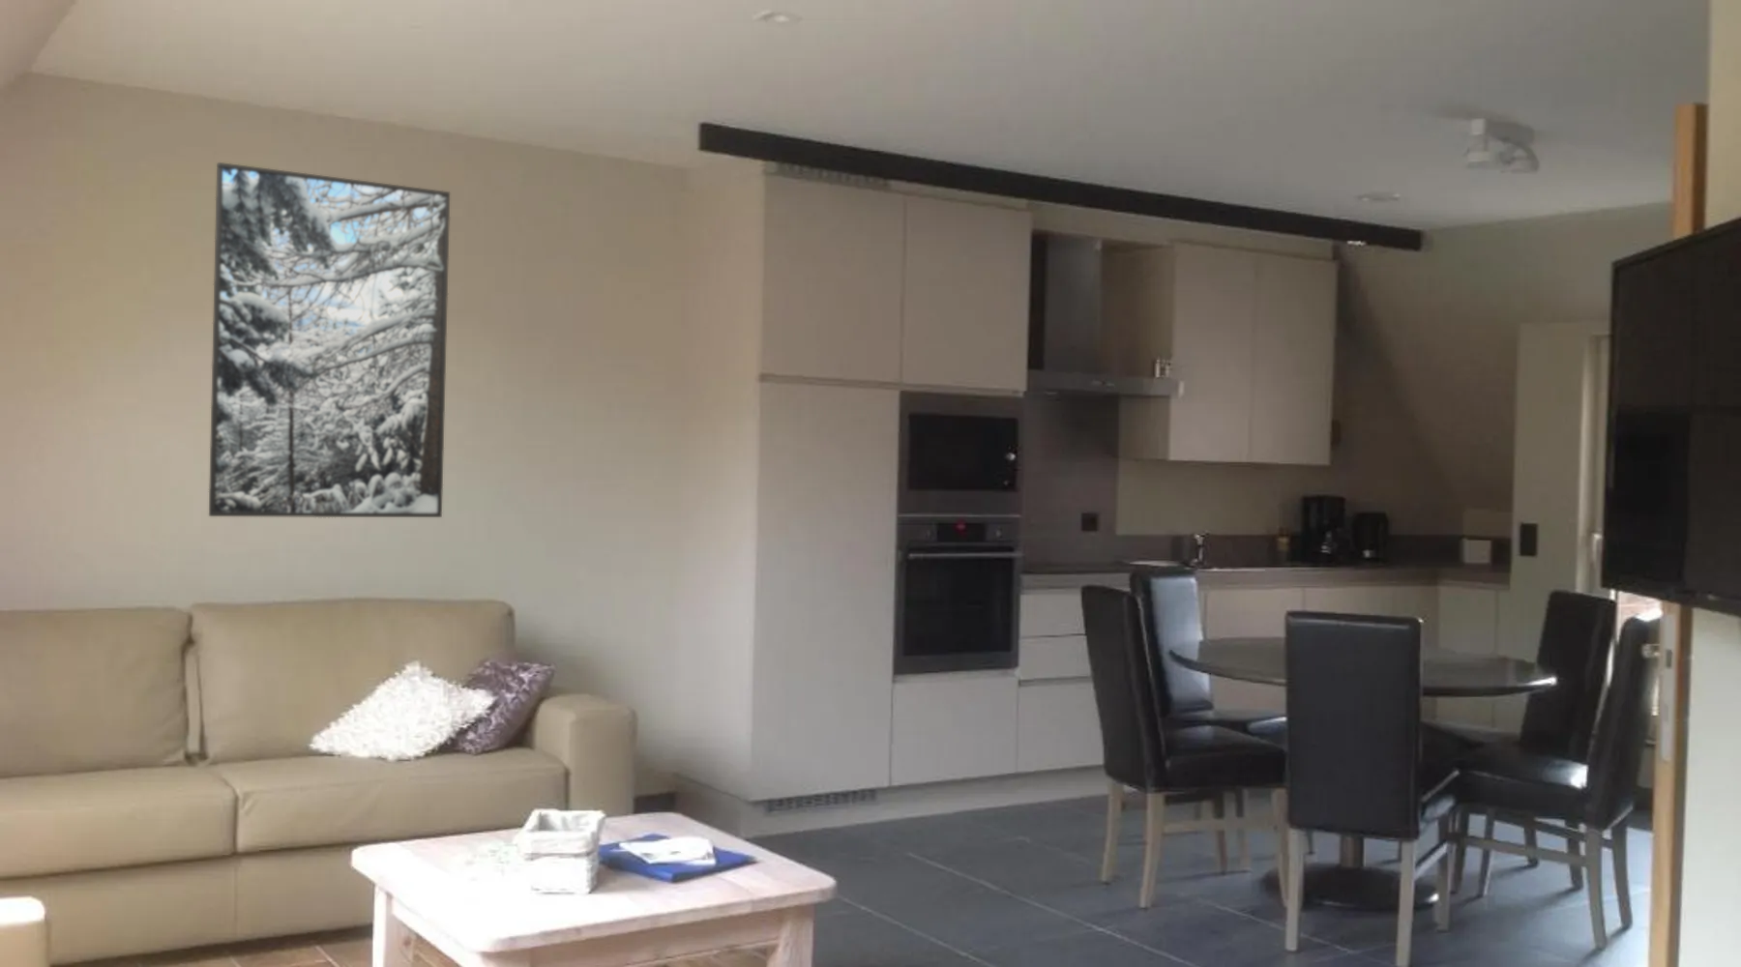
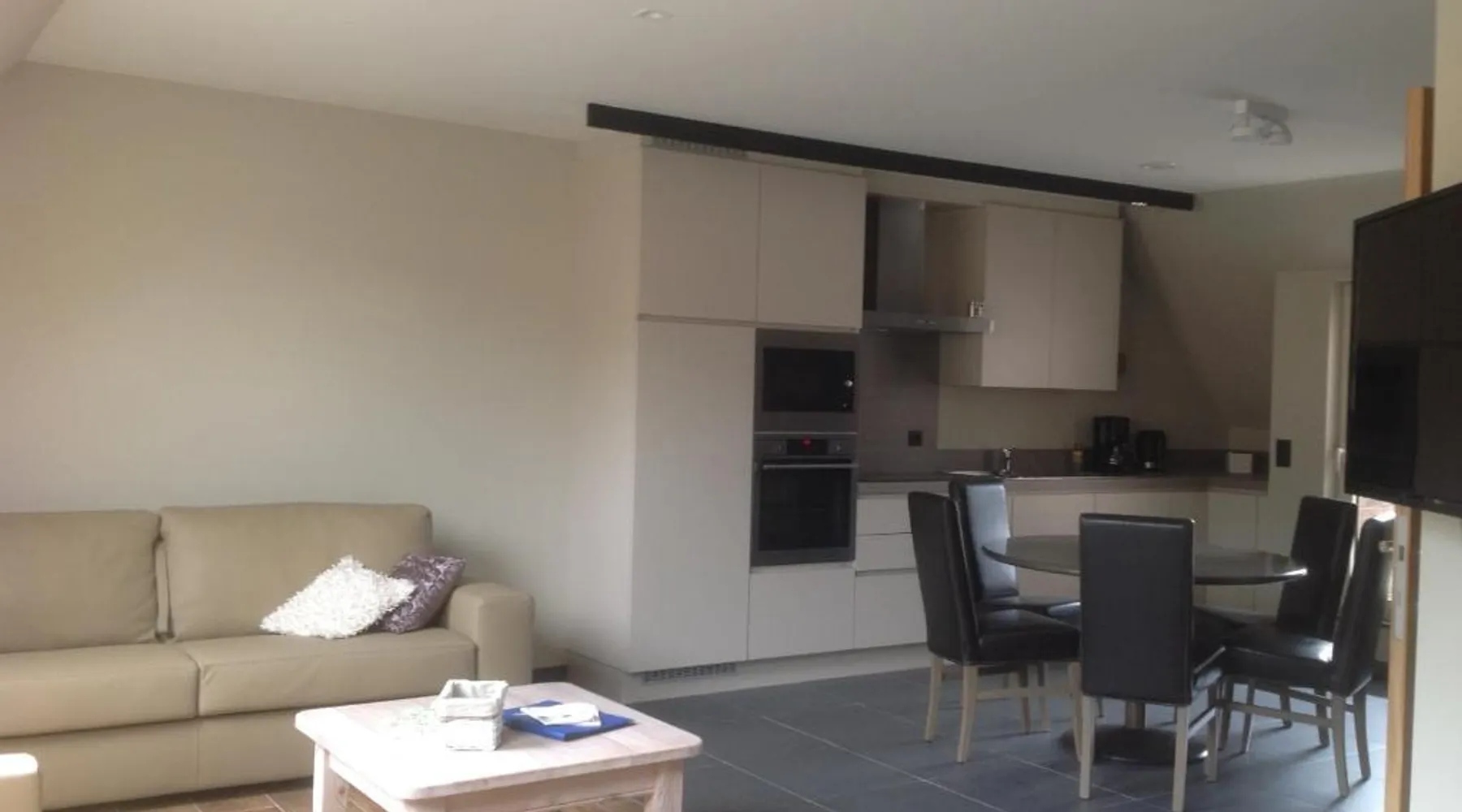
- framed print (333, 348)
